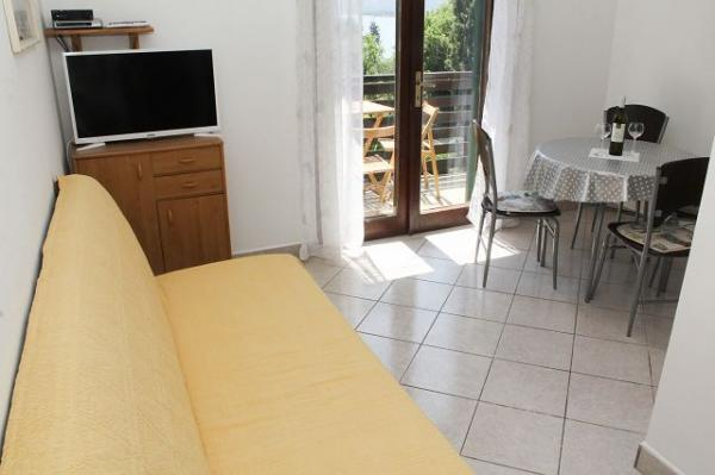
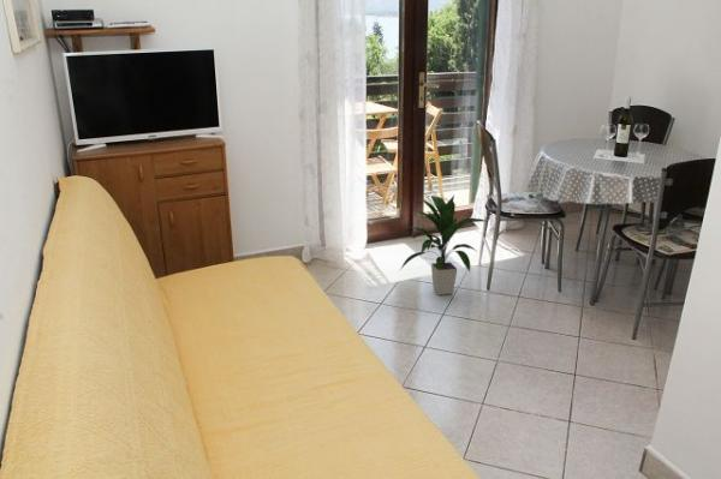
+ indoor plant (440, 243)
